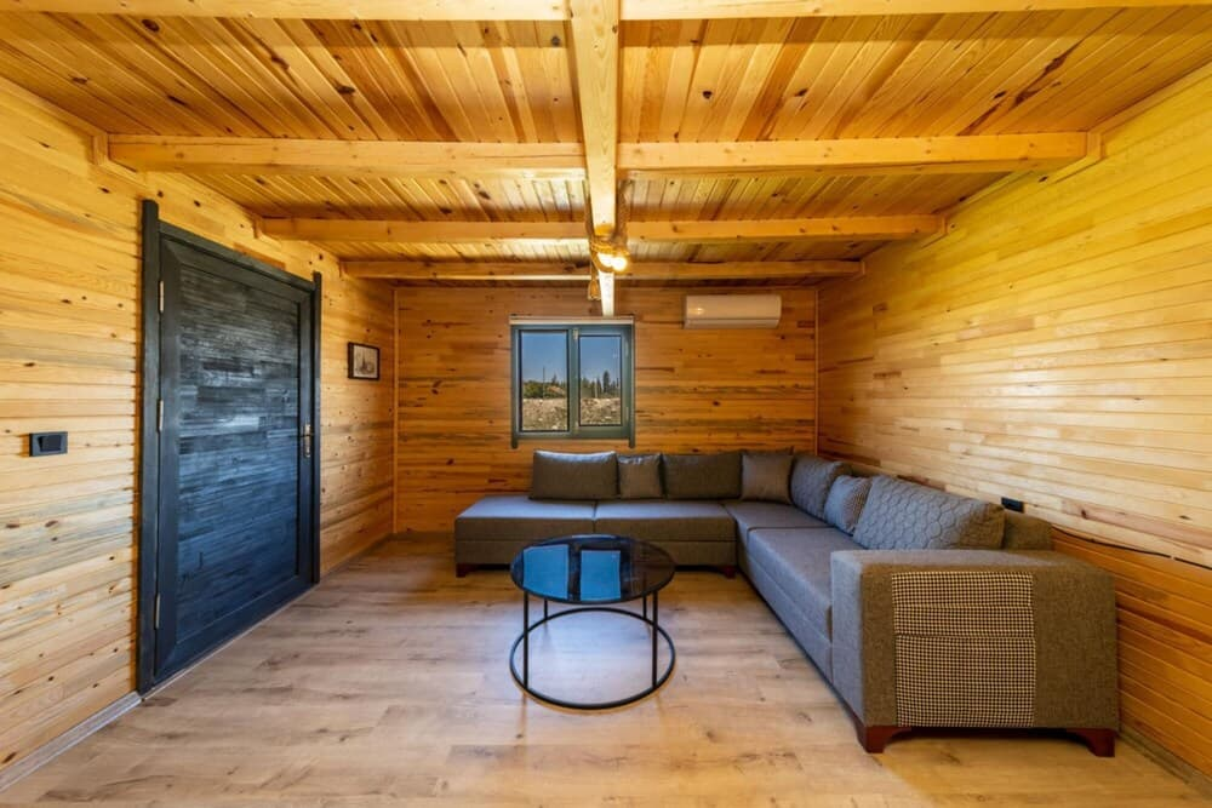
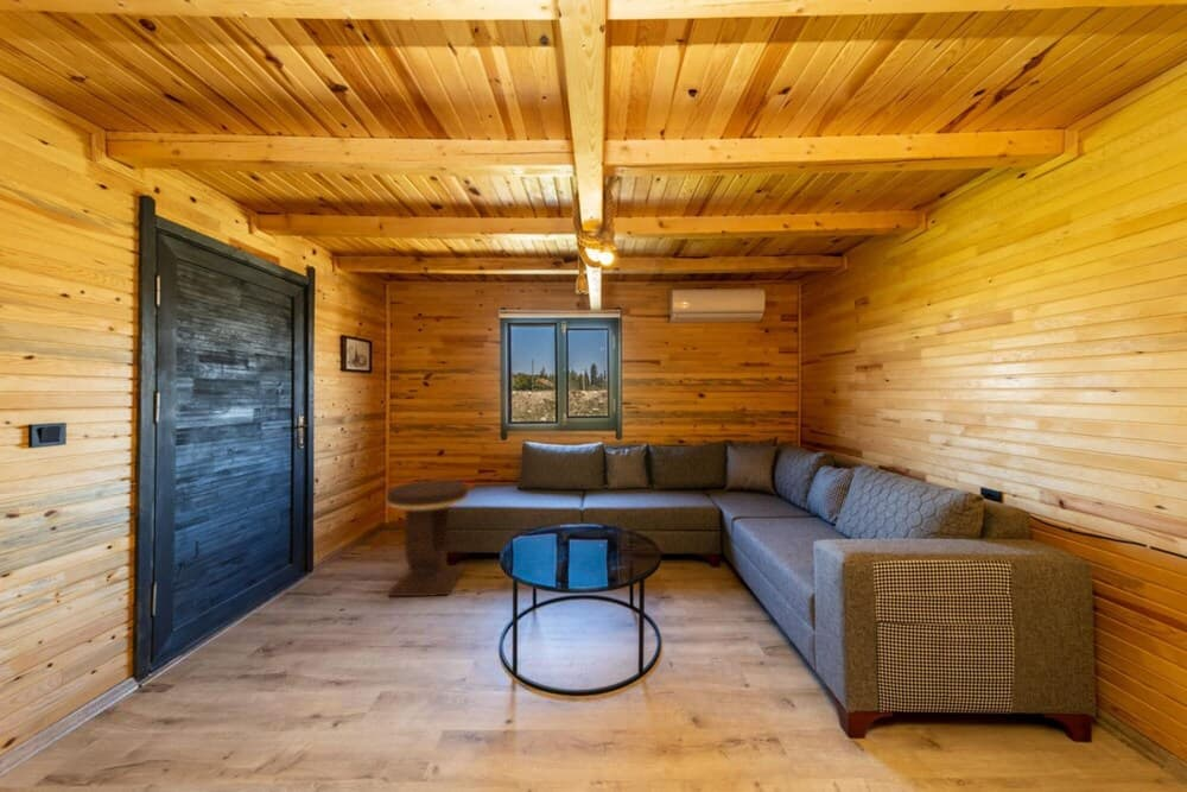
+ side table (427, 536)
